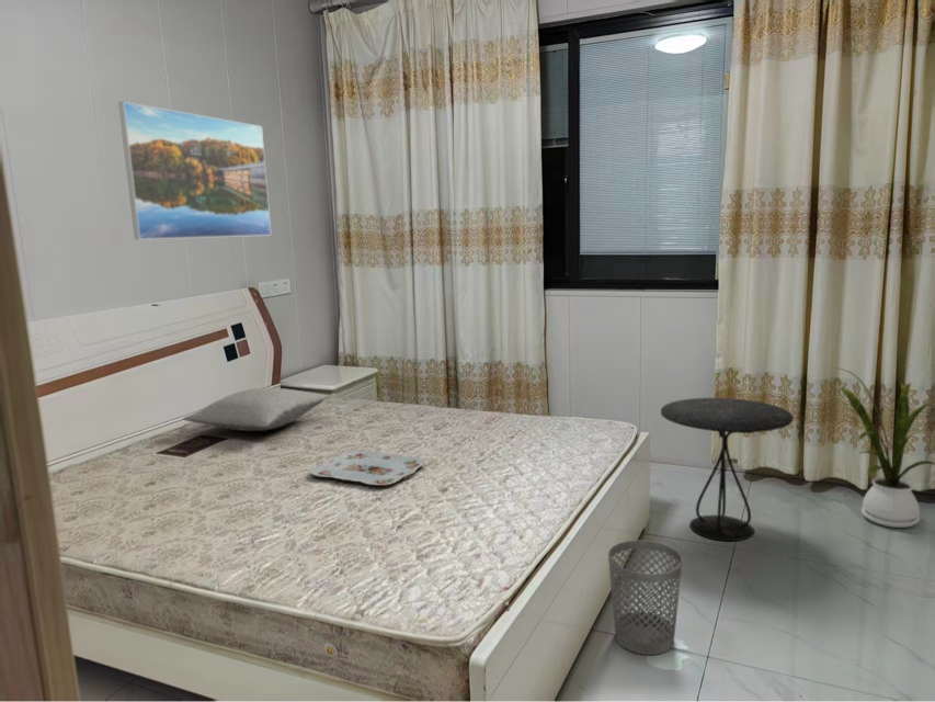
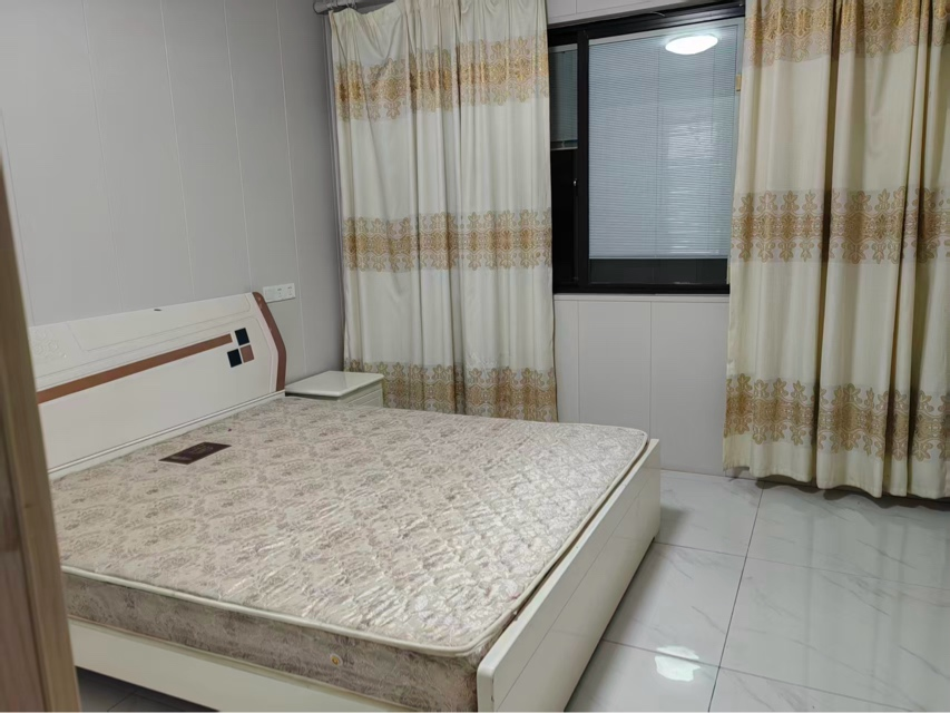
- pillow (258, 408)
- side table (722, 471)
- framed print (204, 177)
- serving tray (368, 467)
- house plant (887, 444)
- wastebasket (645, 597)
